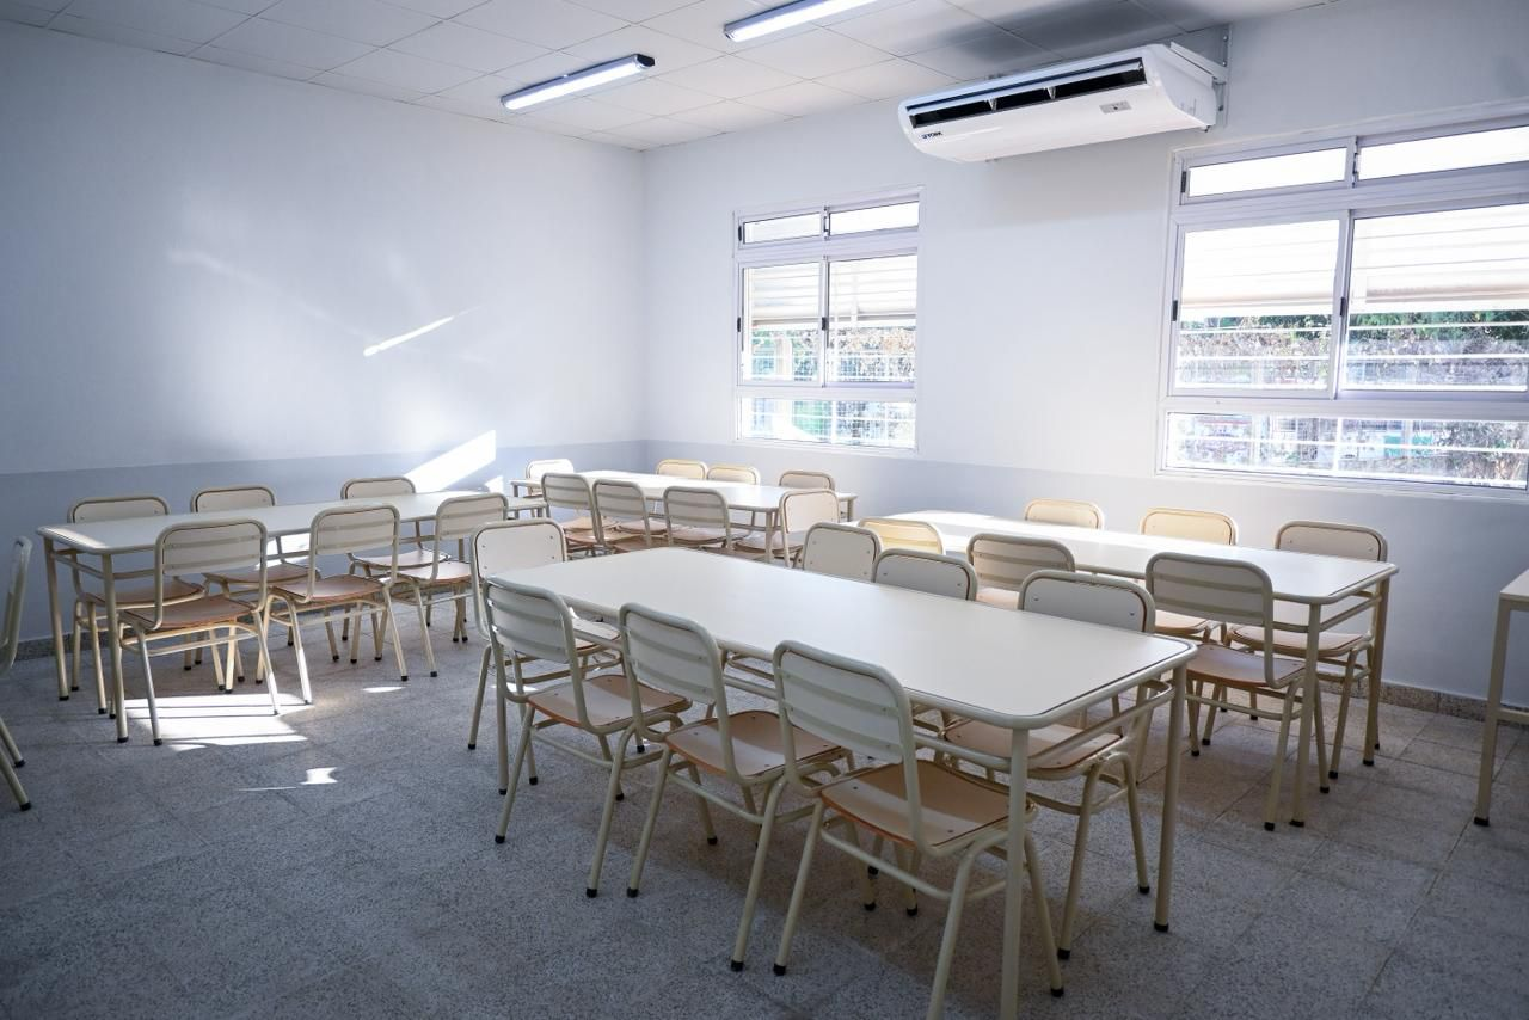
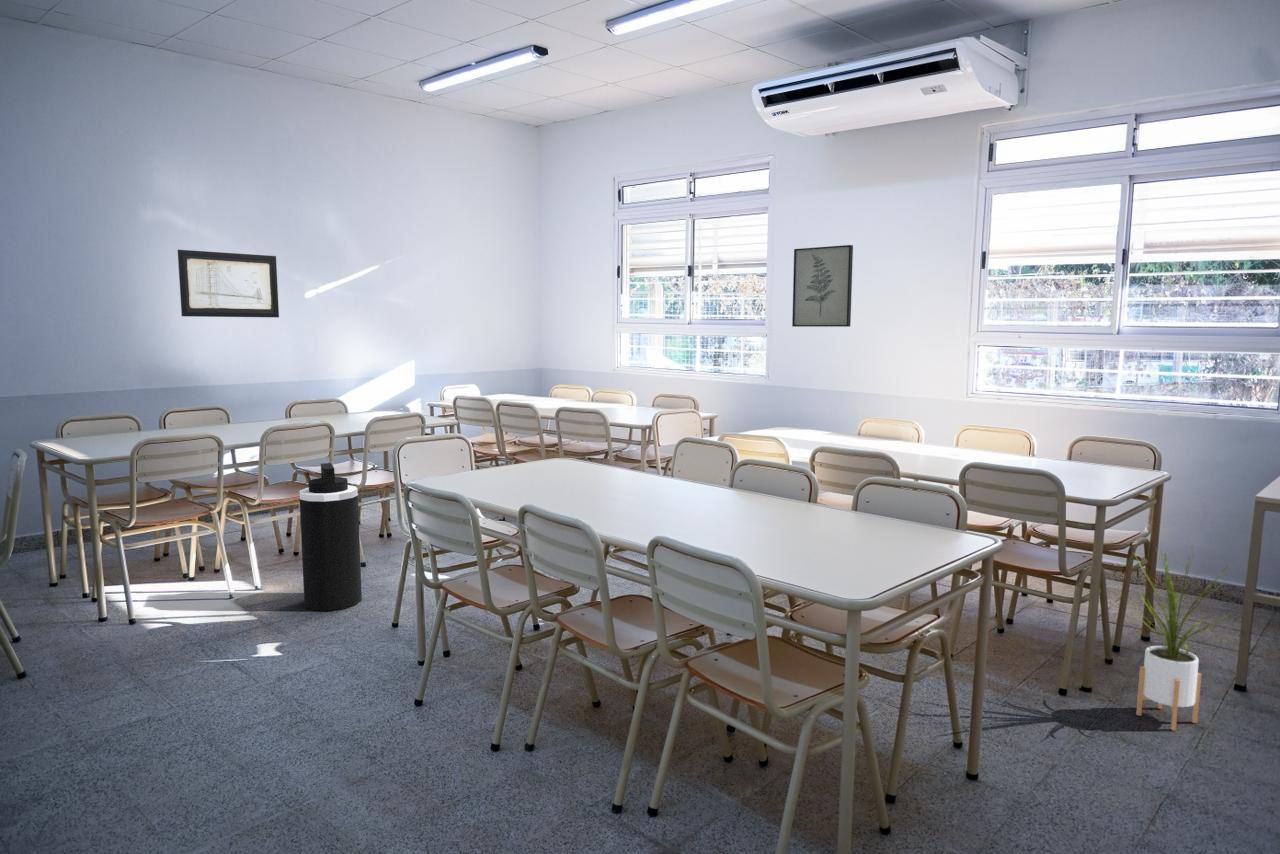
+ trash can (330, 534)
+ wall art (230, 285)
+ house plant (1174, 633)
+ wall art (821, 287)
